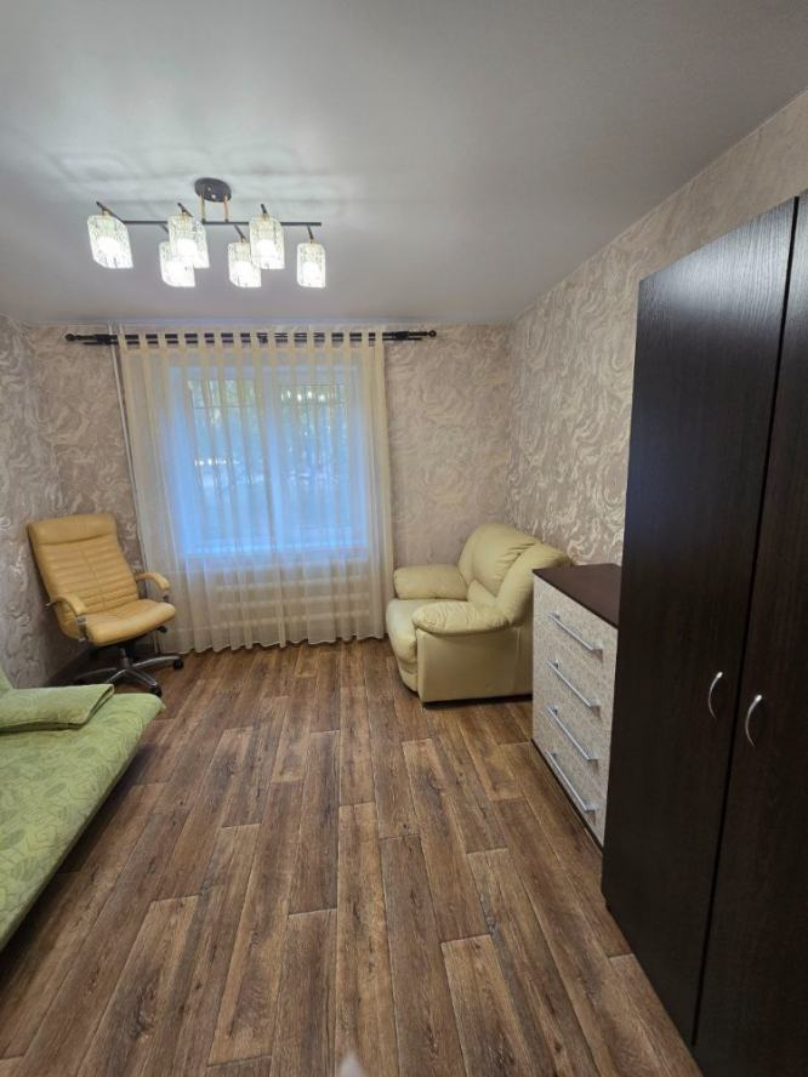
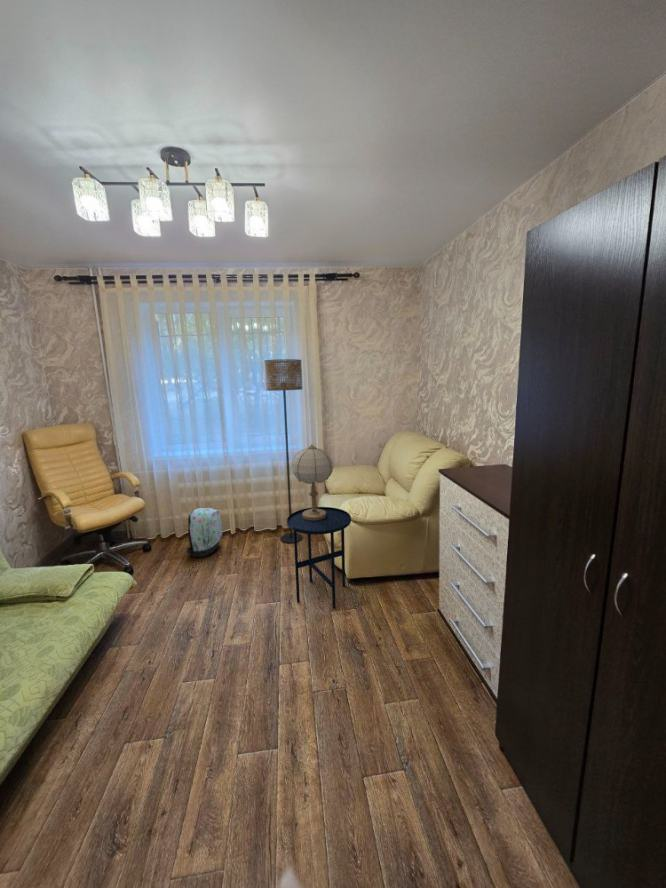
+ side table (320, 556)
+ table lamp (313, 480)
+ backpack (205, 529)
+ floor lamp (287, 453)
